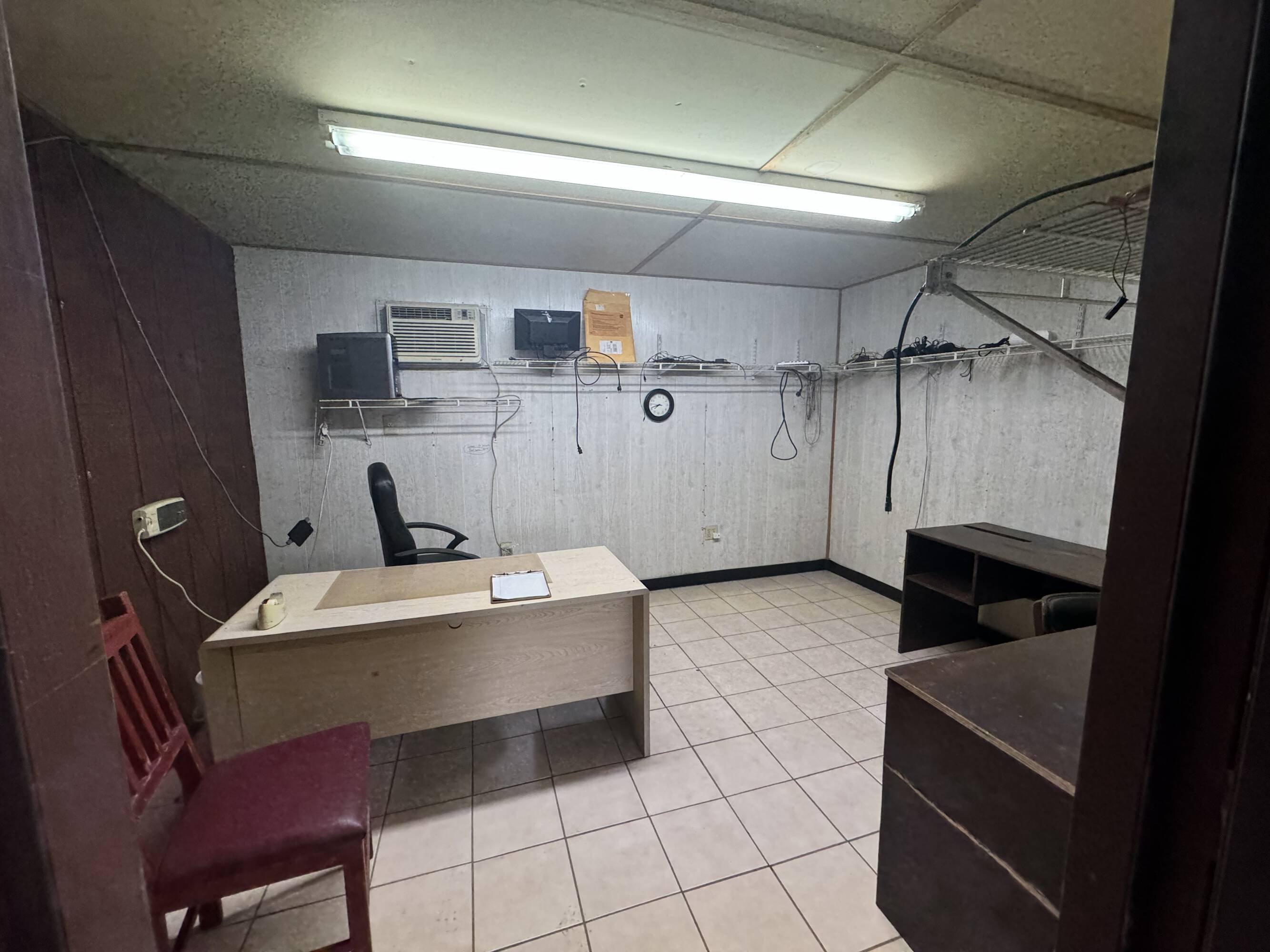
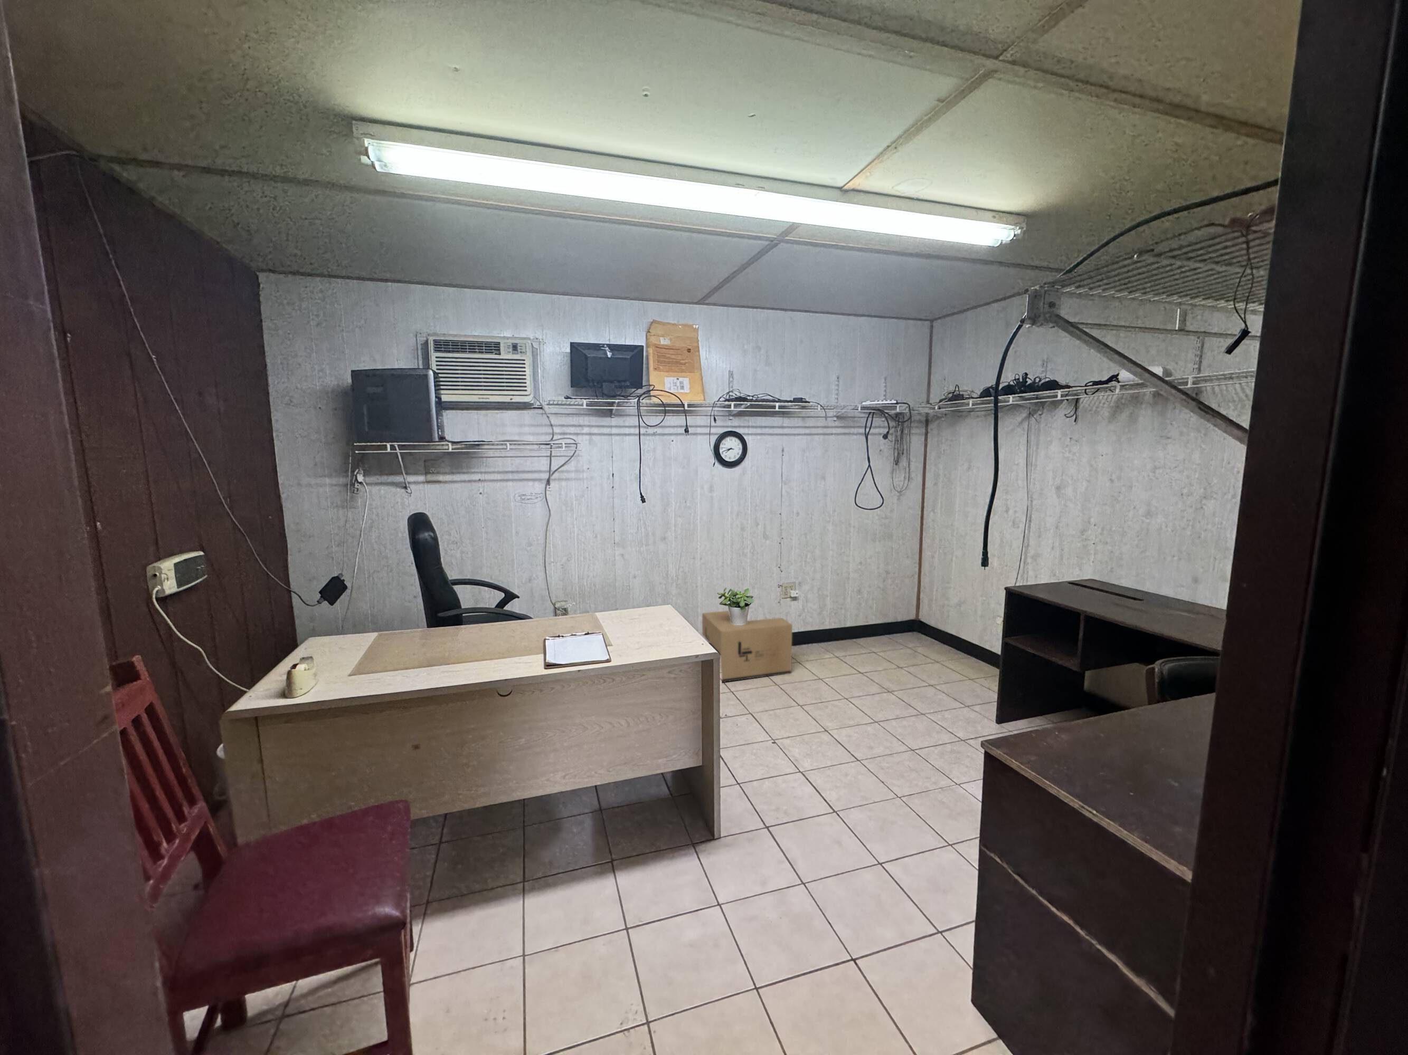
+ potted plant (736, 605)
+ cardboard box (745, 642)
